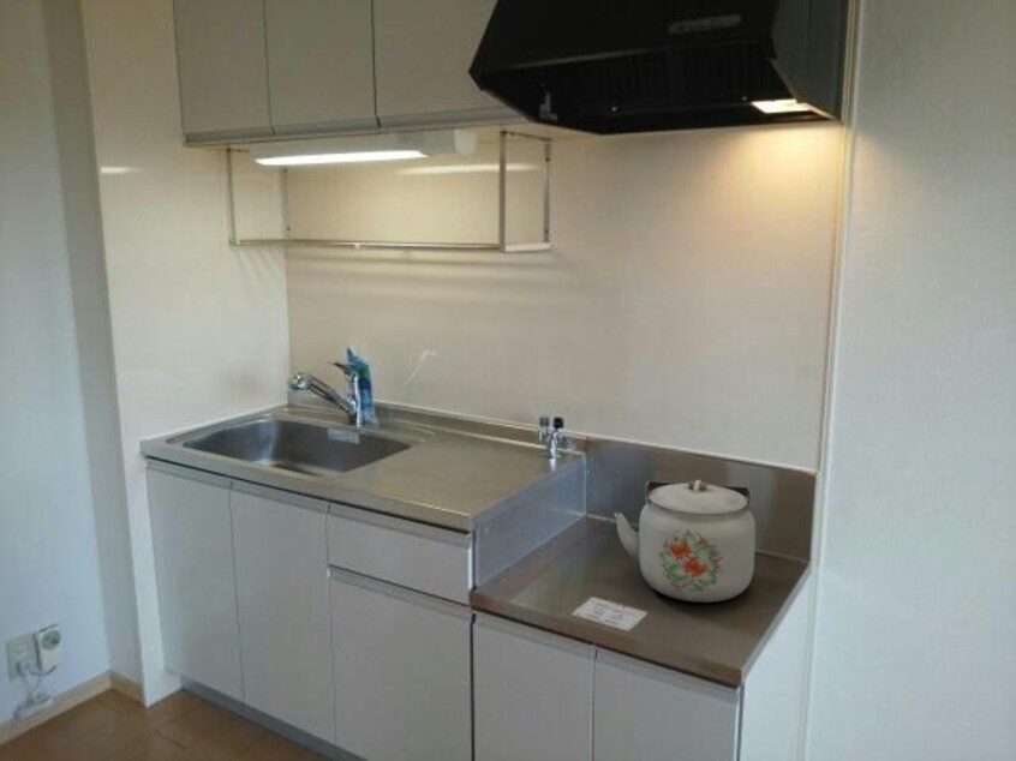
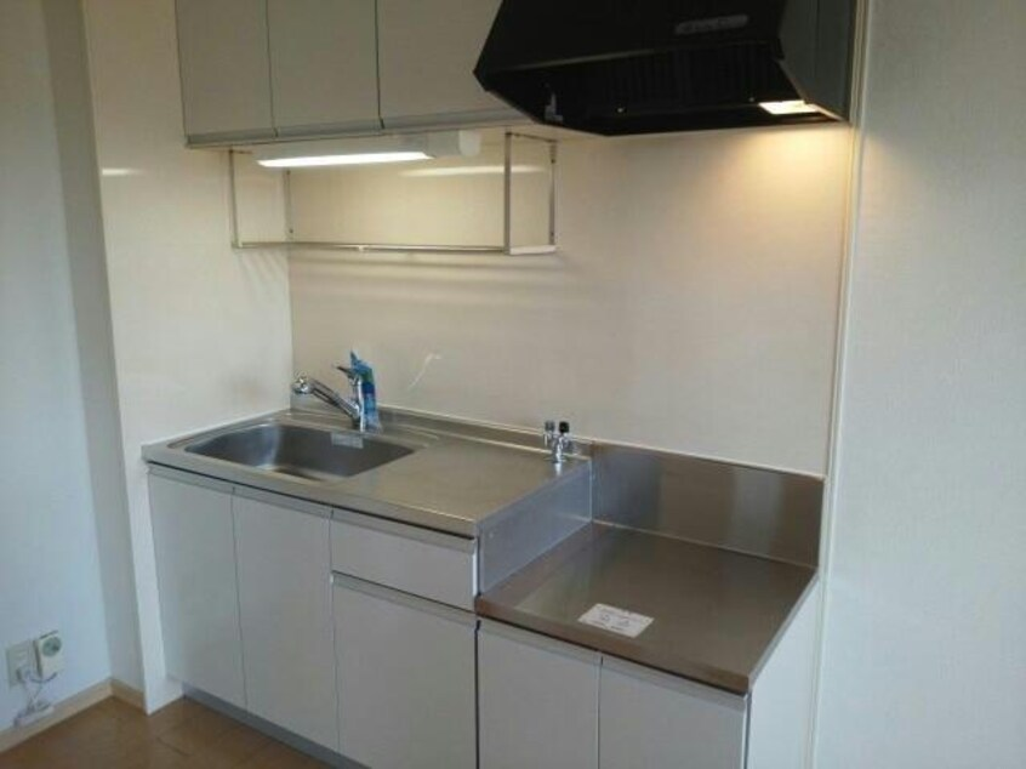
- kettle (682, 532)
